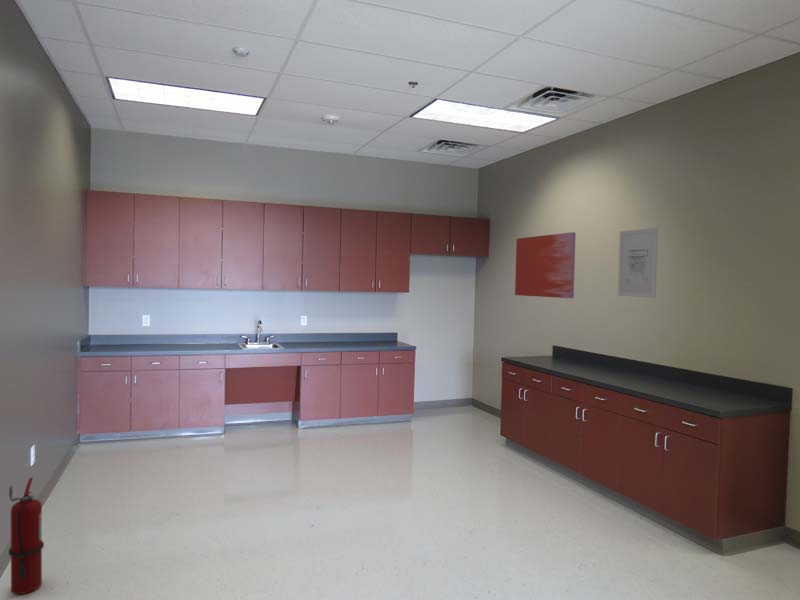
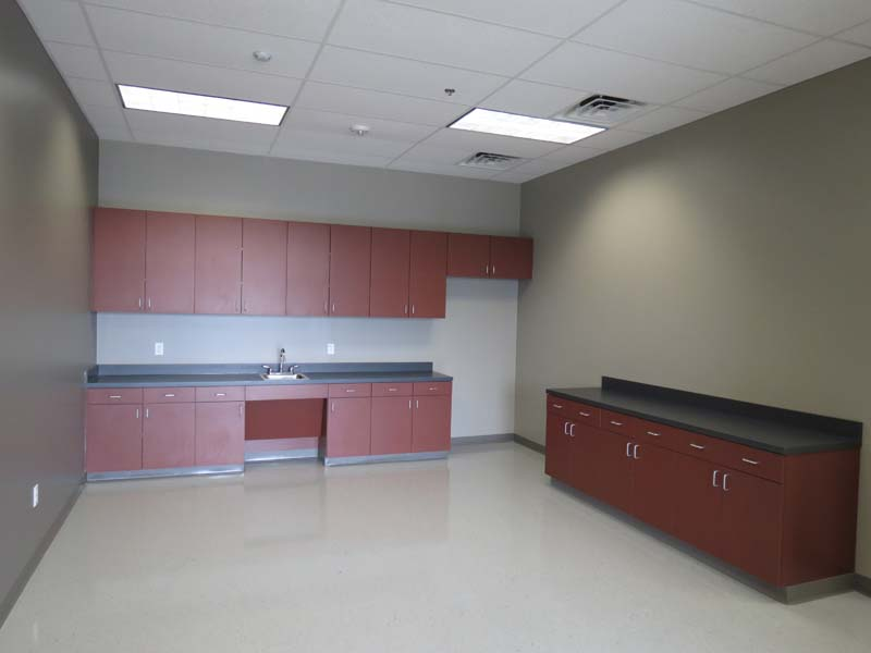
- wall art (637, 263)
- wall art (543, 266)
- fire extinguisher (25, 537)
